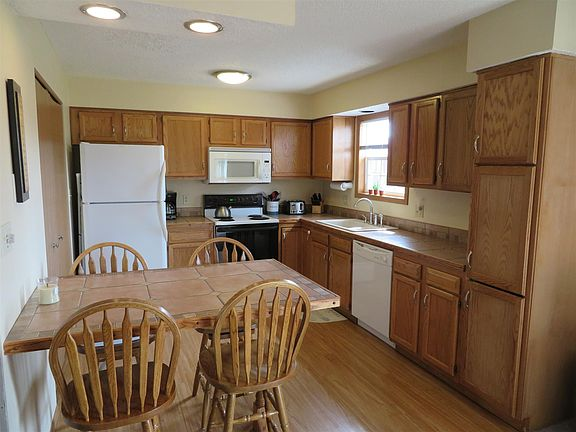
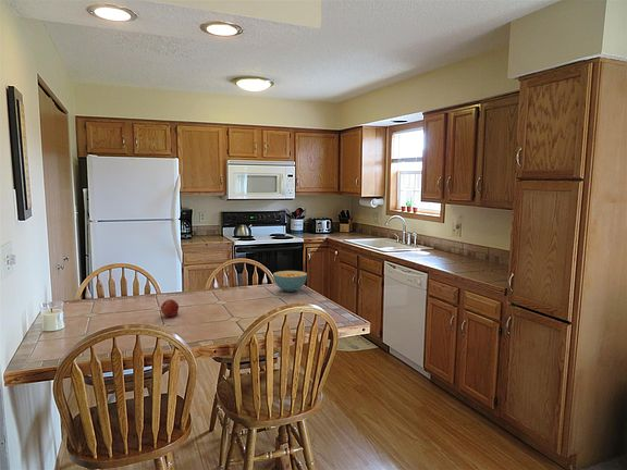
+ fruit (170, 307)
+ cereal bowl (290, 282)
